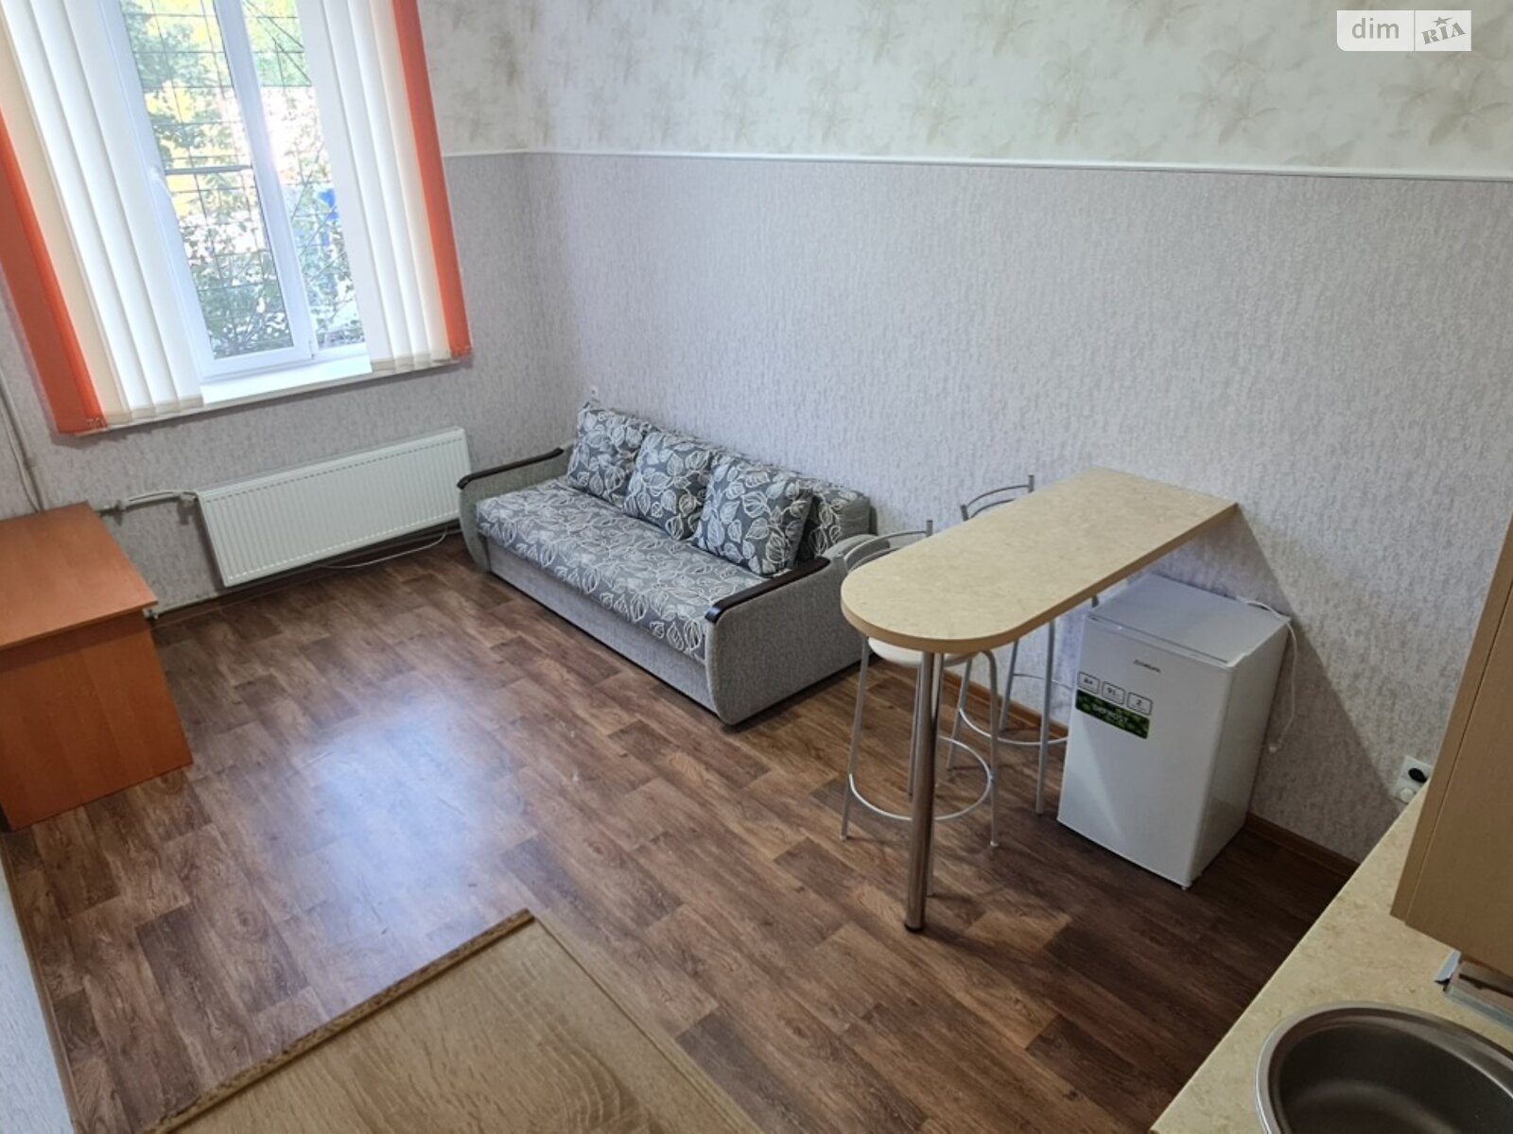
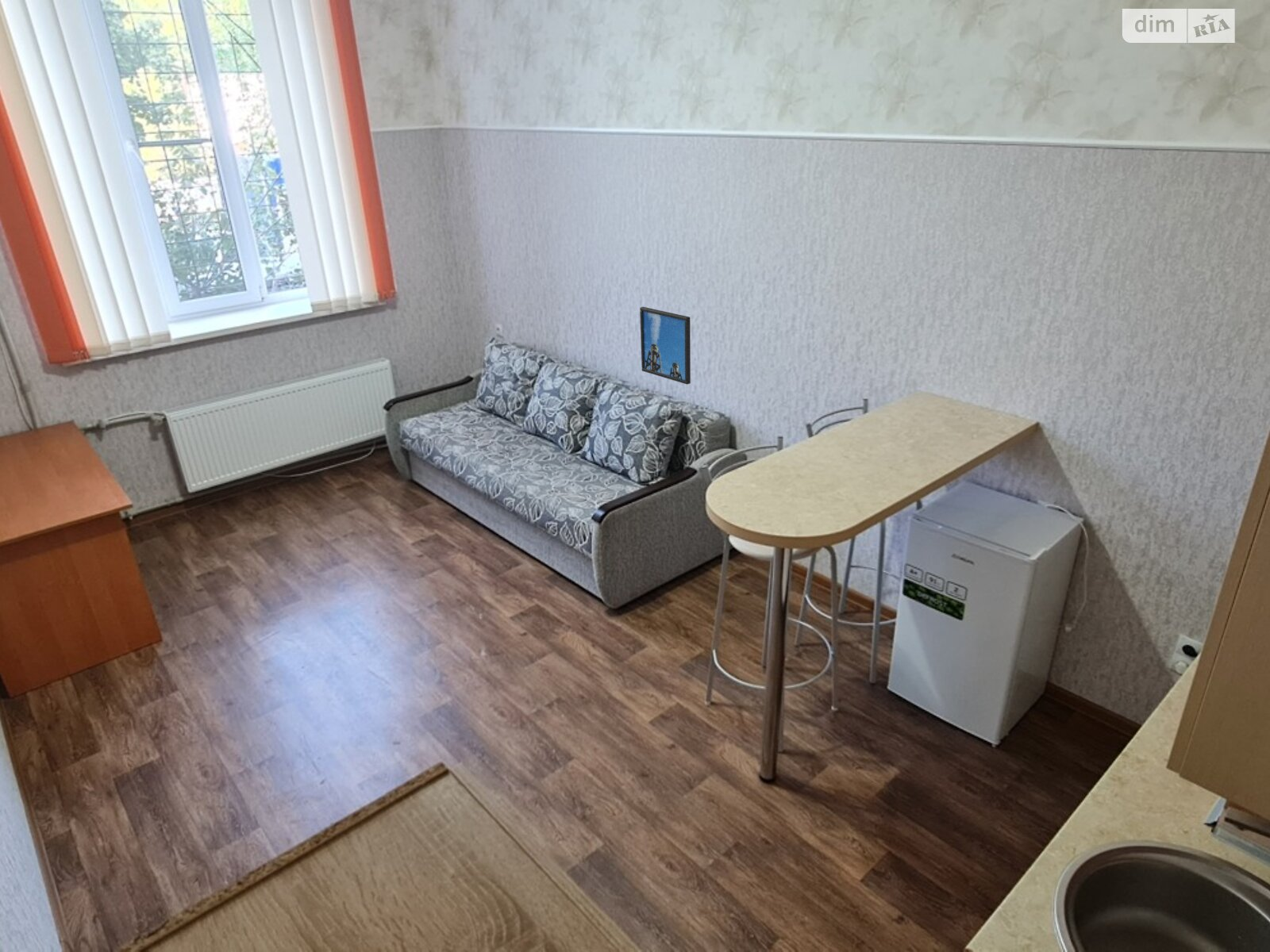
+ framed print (664, 345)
